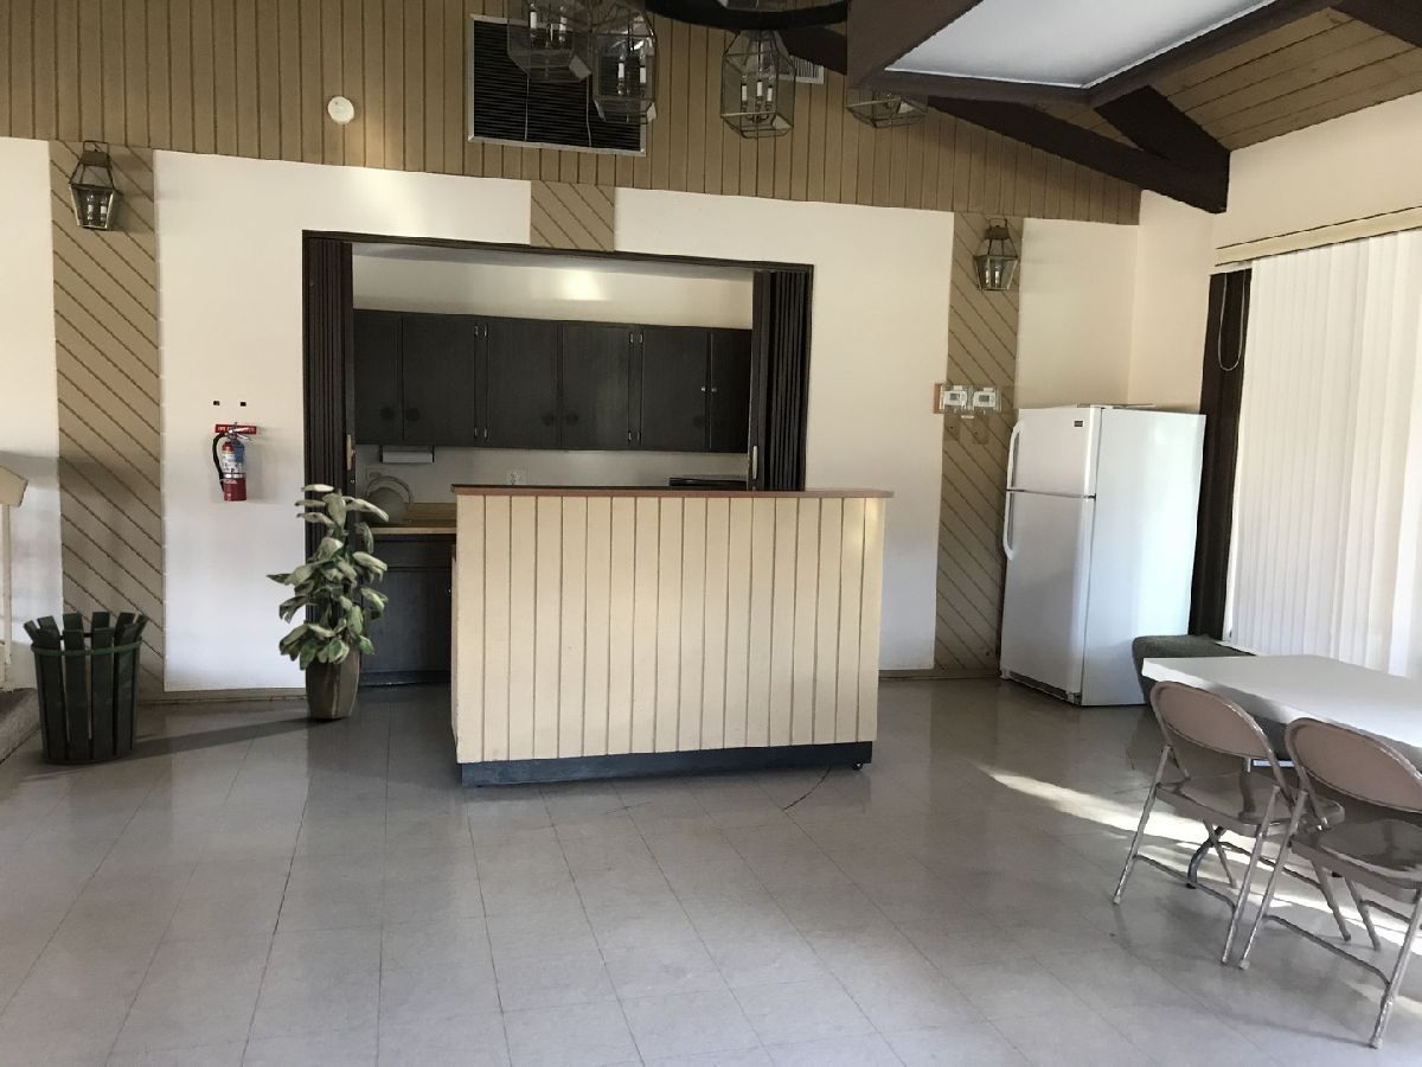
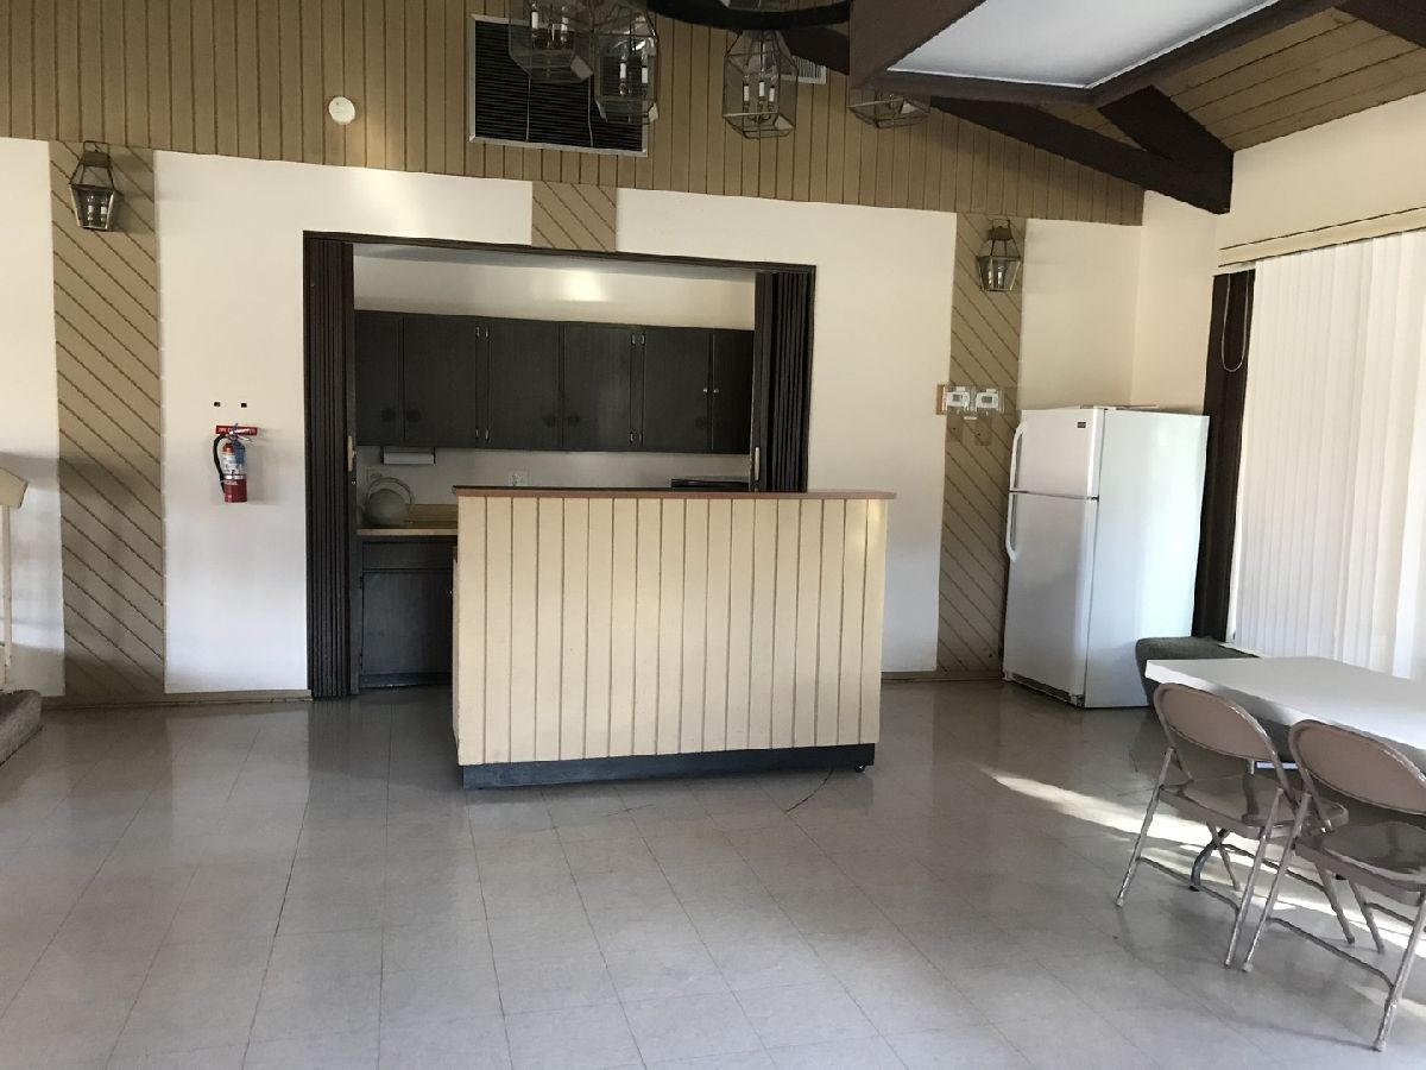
- indoor plant (327, 600)
- waste bin (91, 686)
